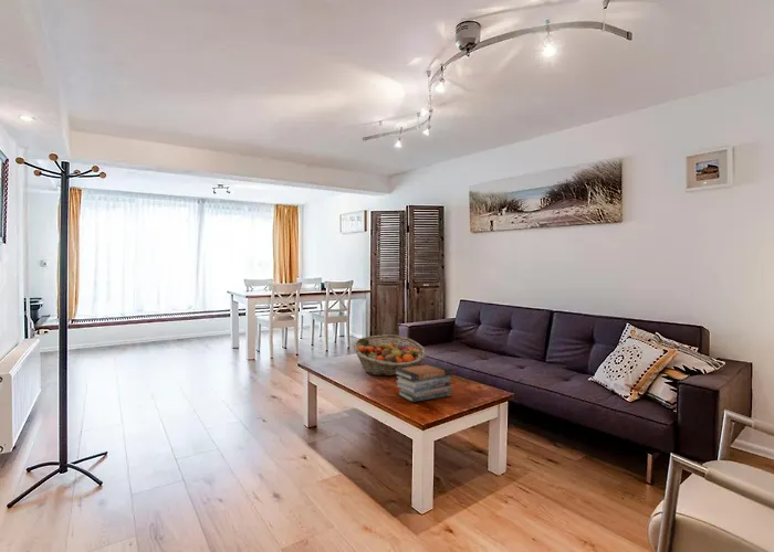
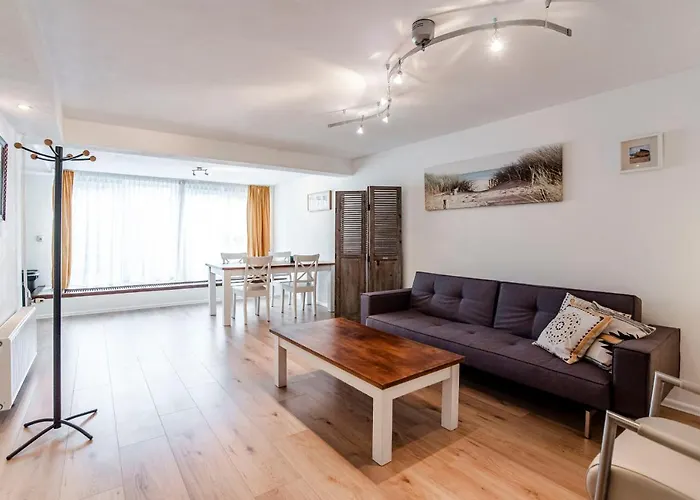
- fruit basket (389, 354)
- book stack (423, 382)
